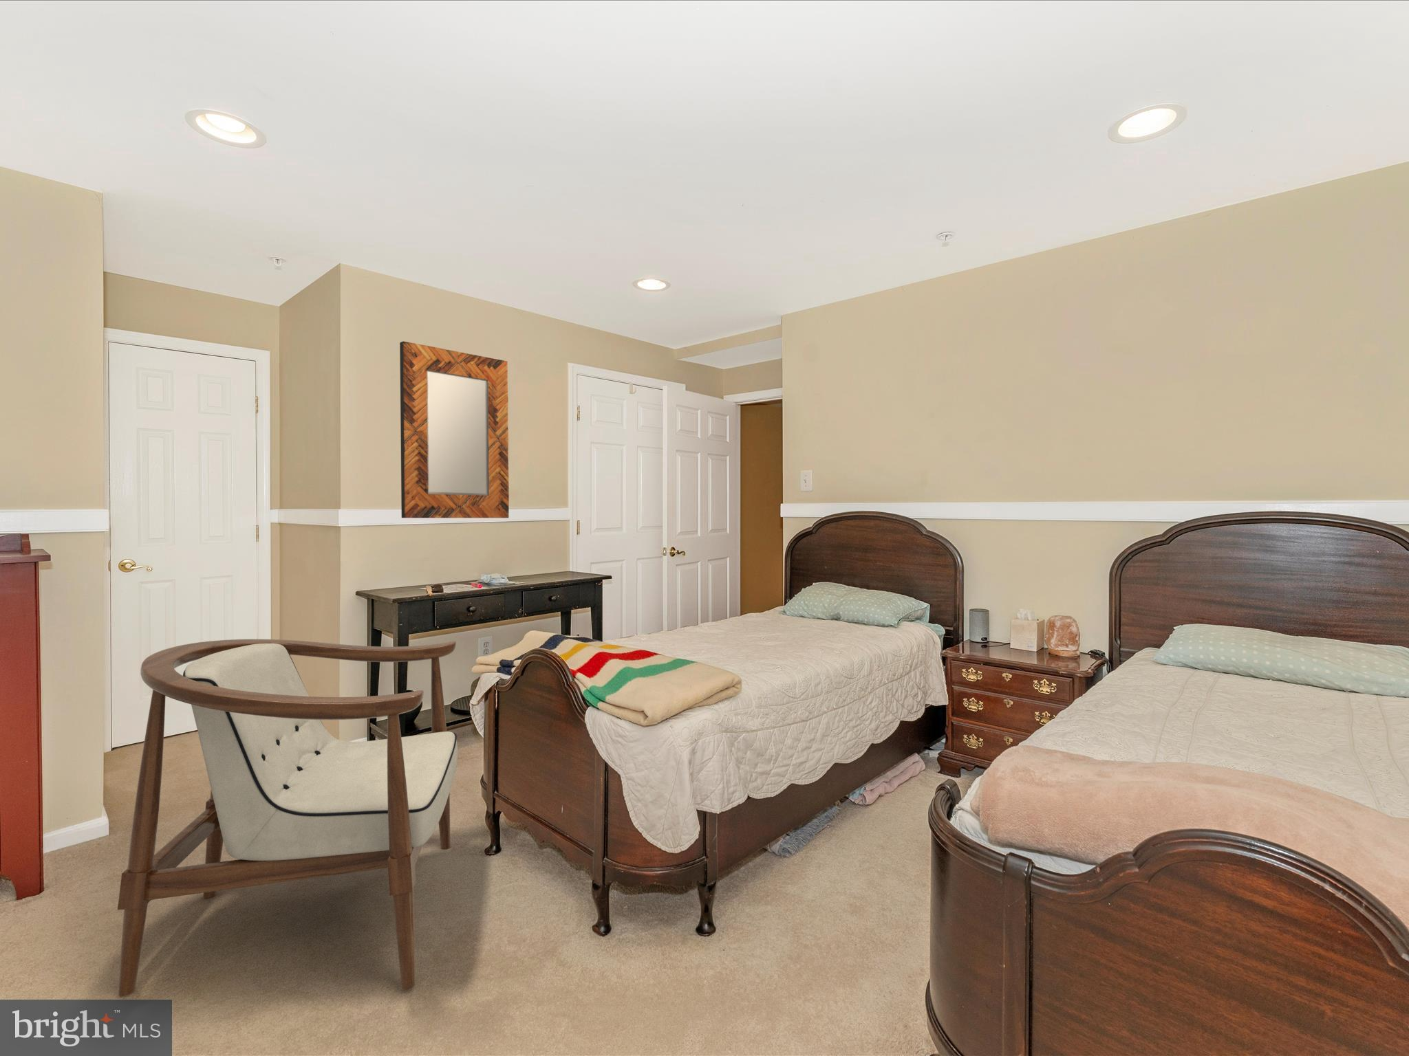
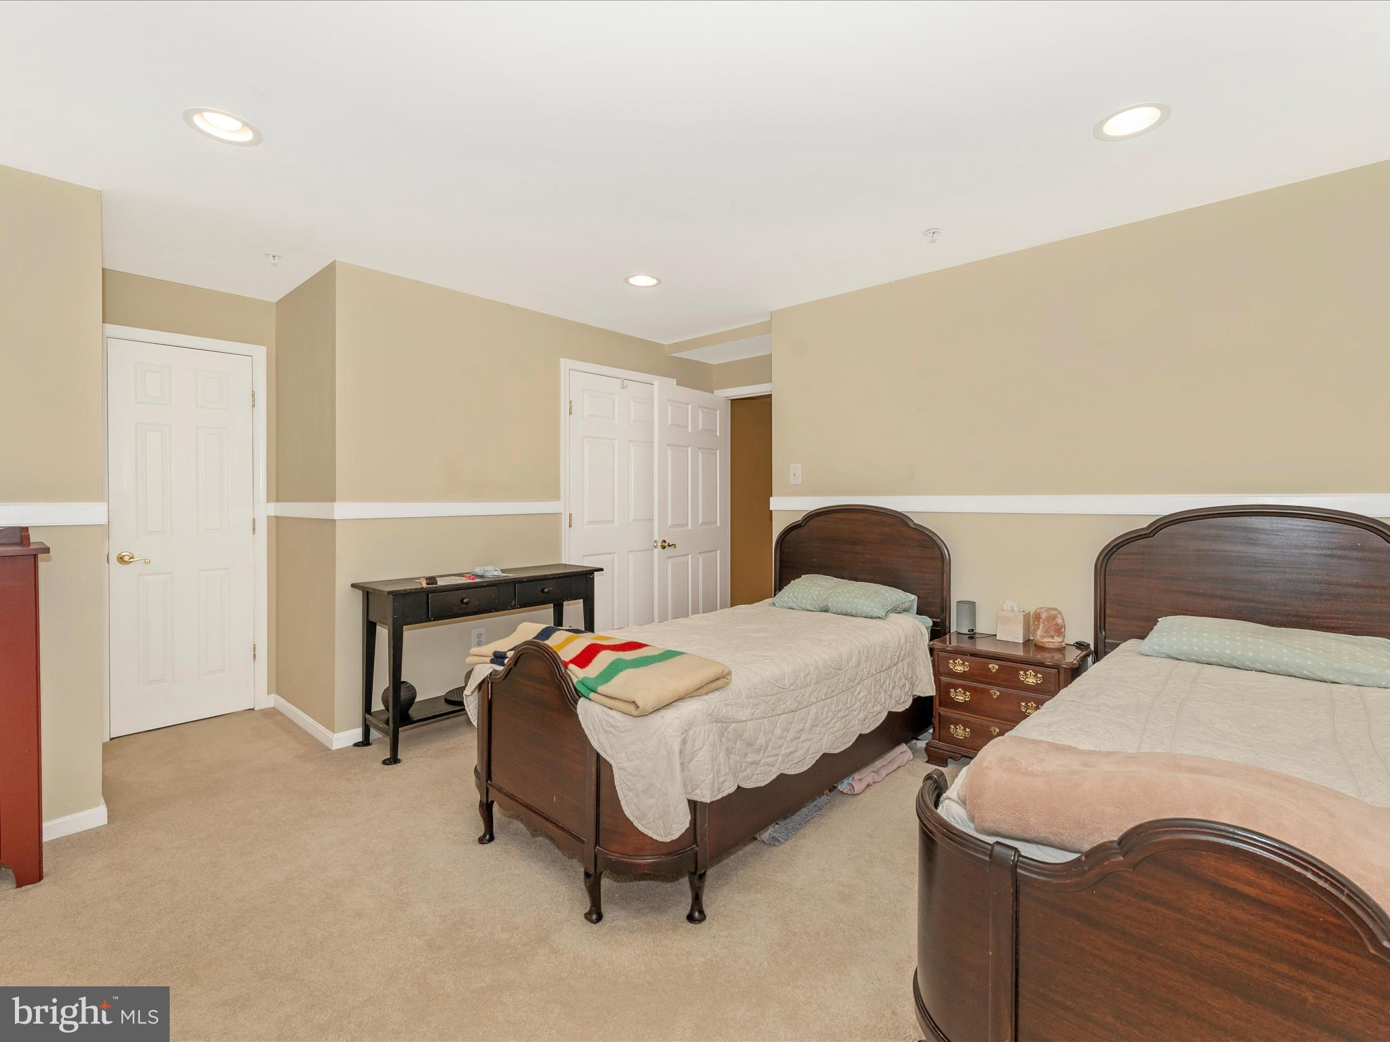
- home mirror (457, 435)
- armchair (313, 782)
